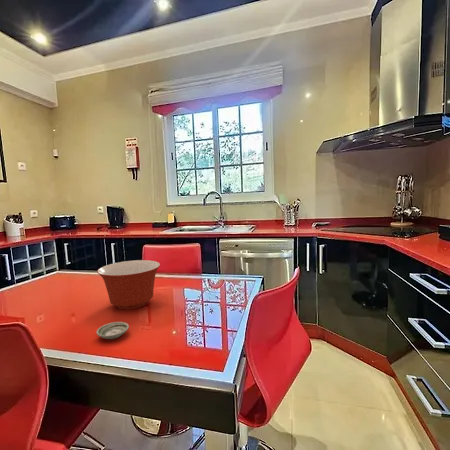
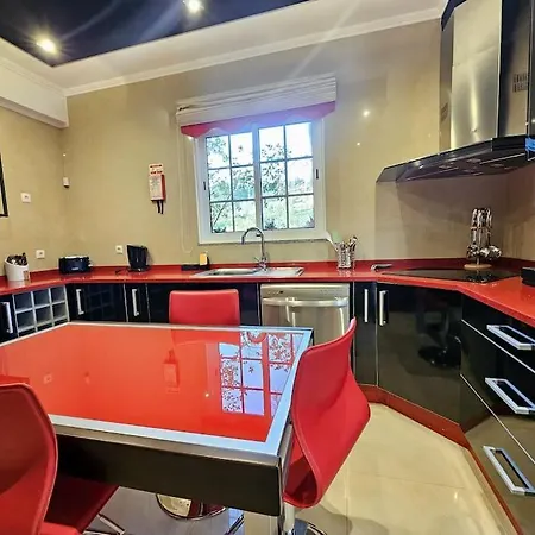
- mixing bowl (131, 285)
- saucer (113, 331)
